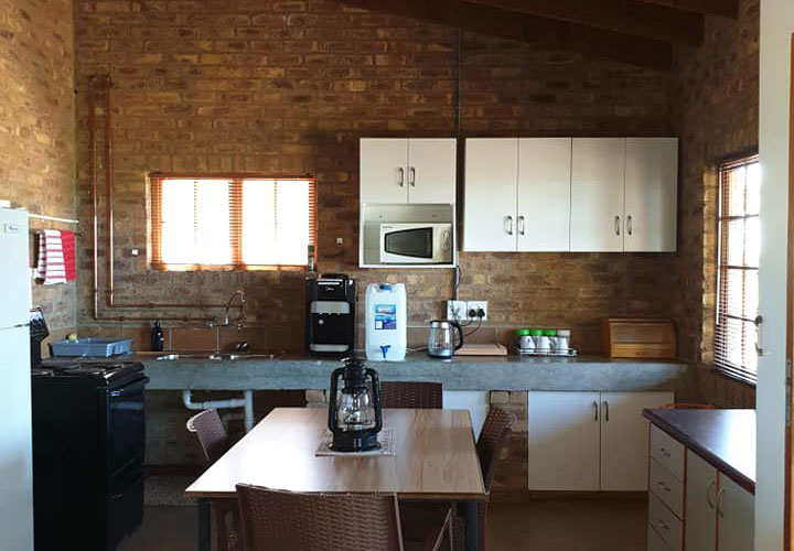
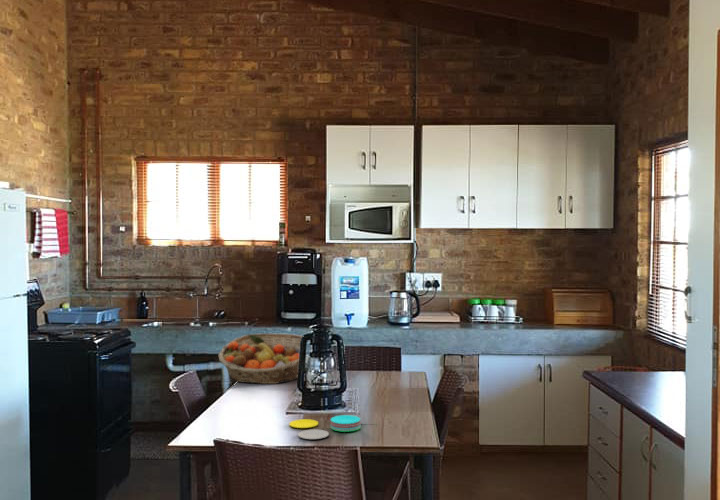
+ plate (317, 424)
+ fruit basket (265, 357)
